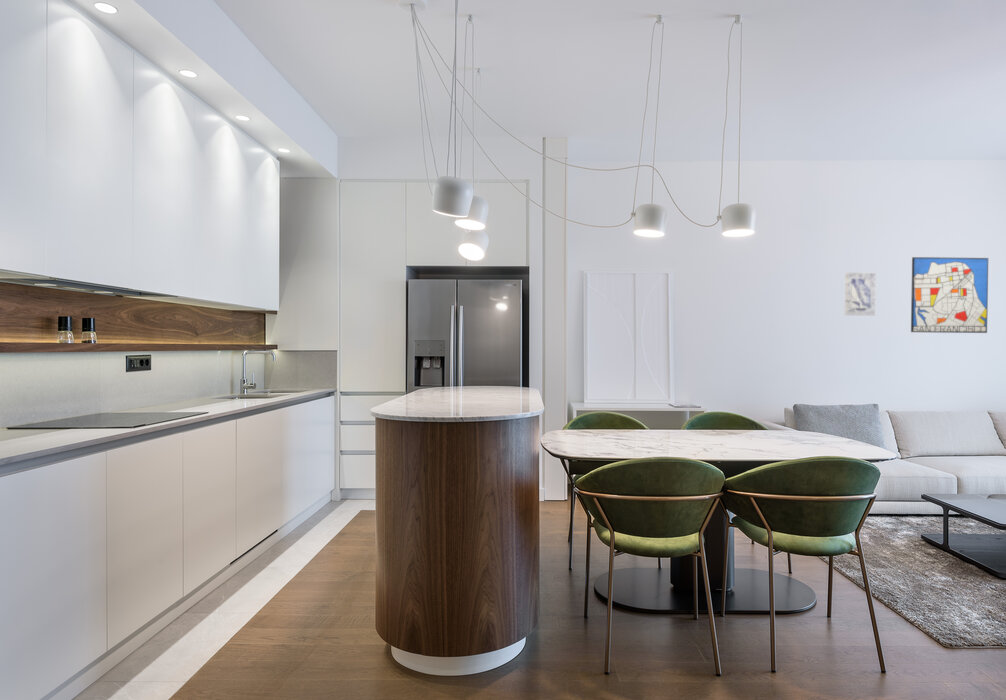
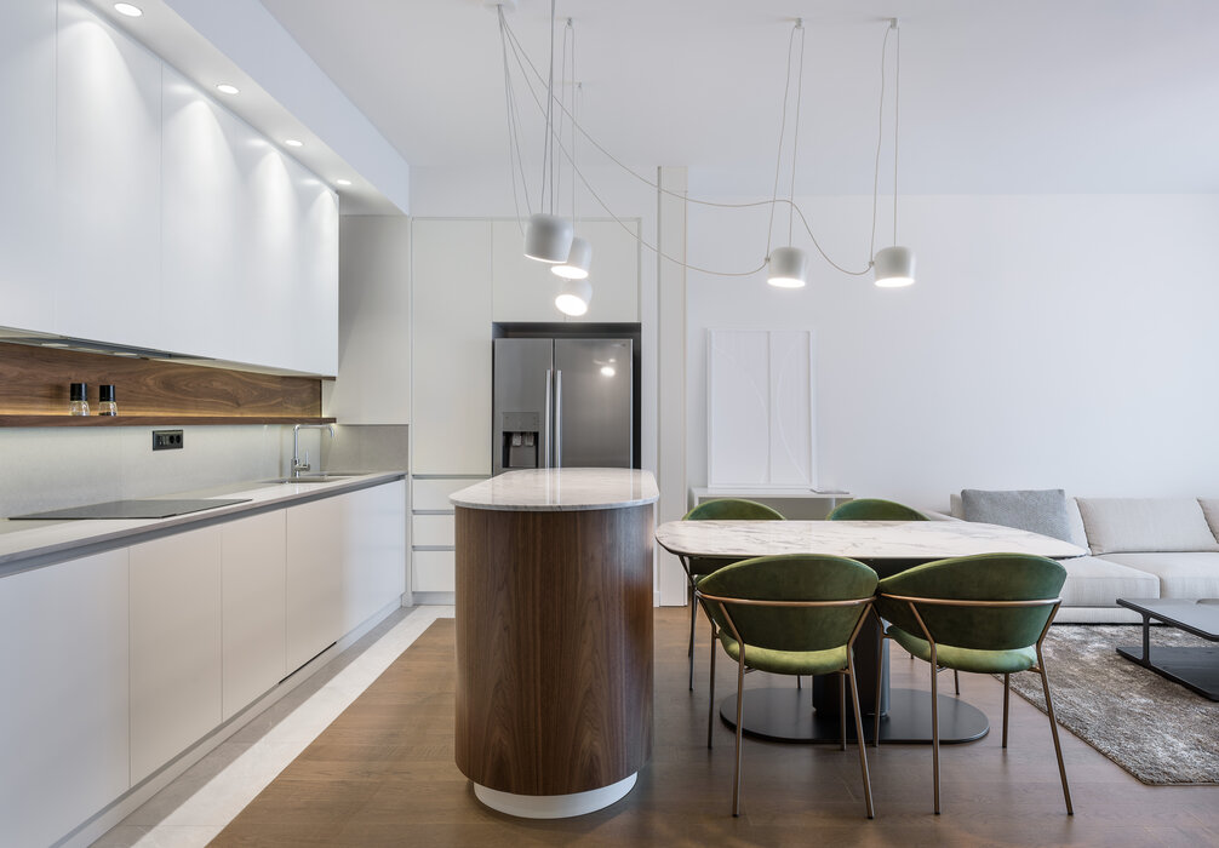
- wall art (949, 295)
- wall art (860, 294)
